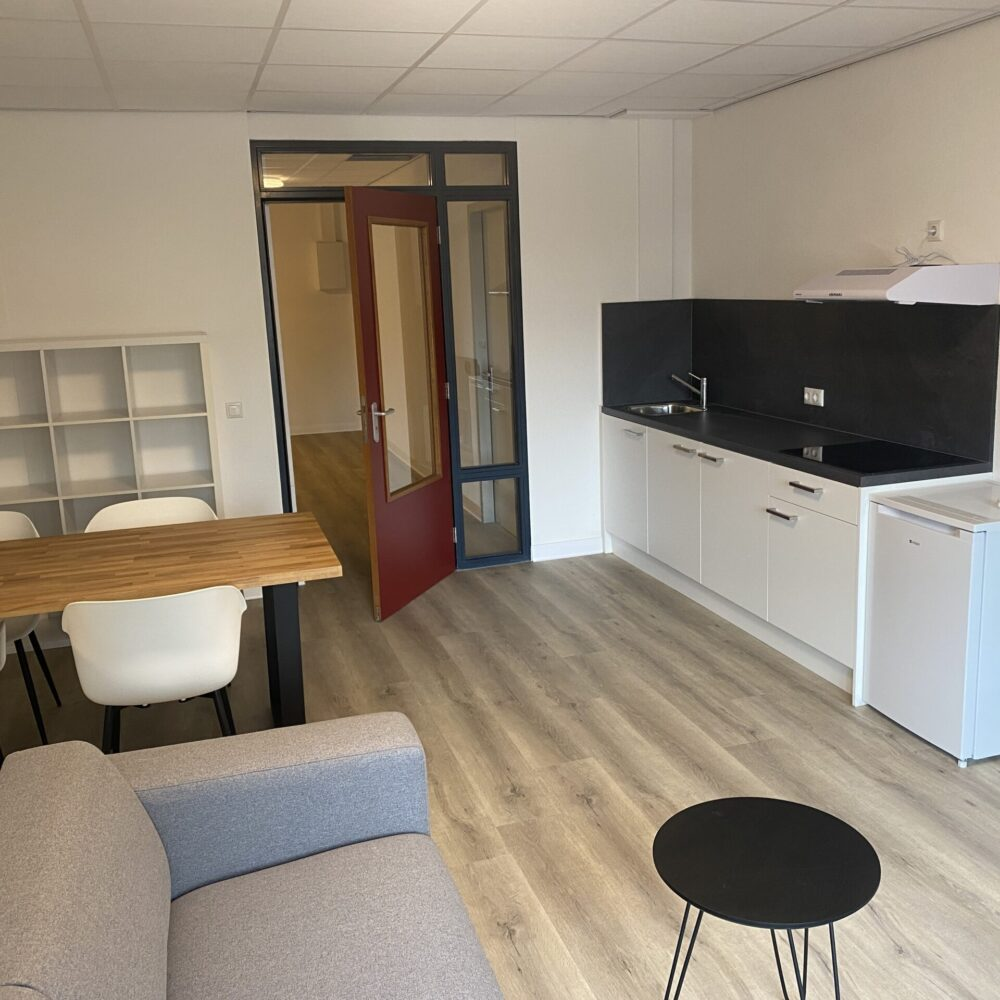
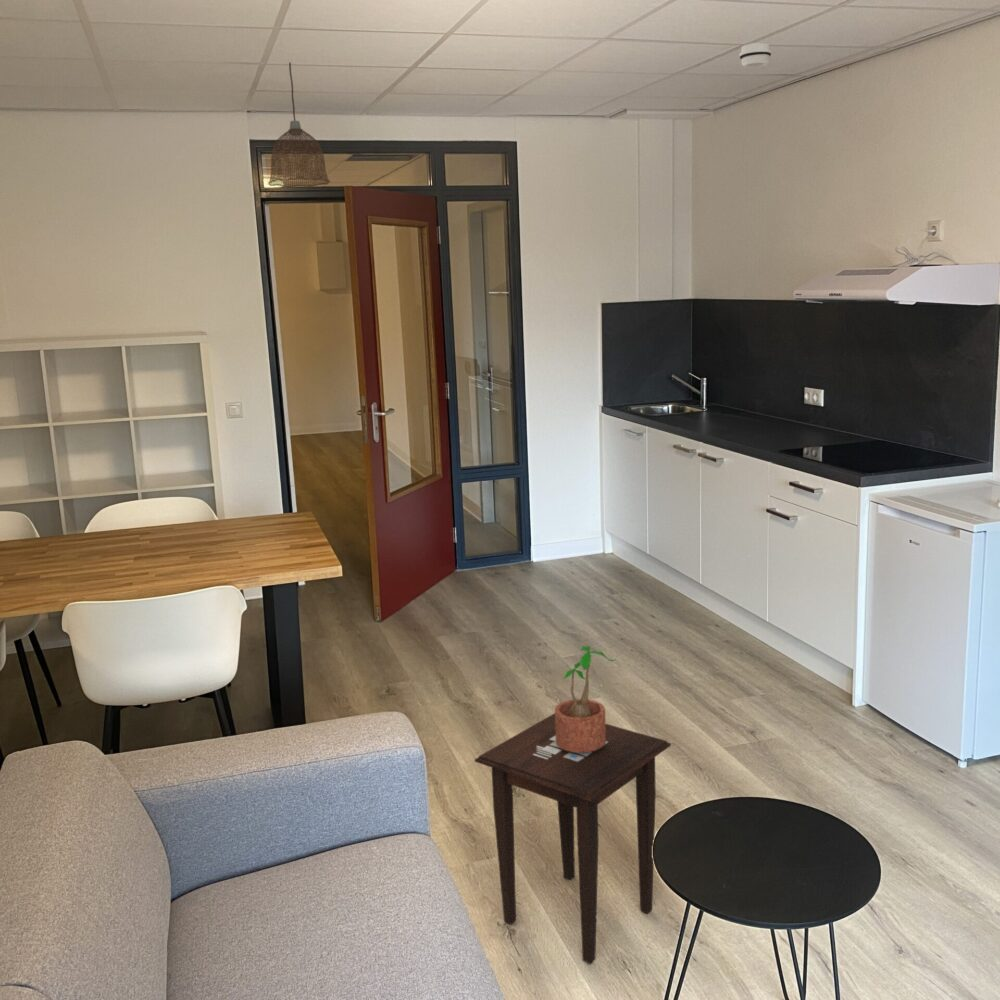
+ smoke detector (755, 55)
+ potted plant (586, 698)
+ pendant lamp (294, 123)
+ side table (577, 830)
